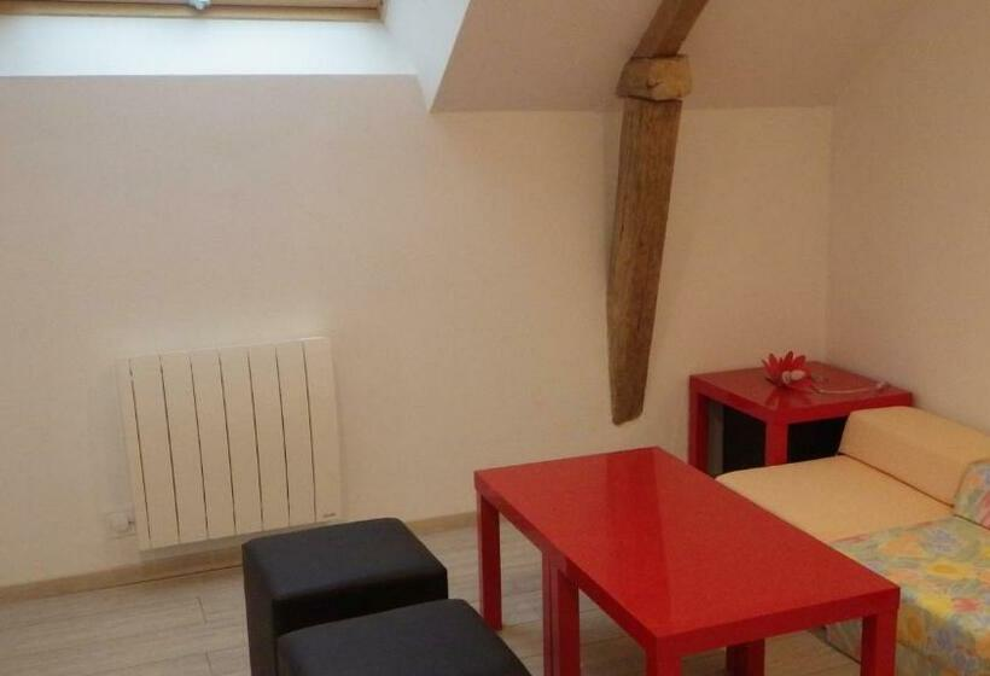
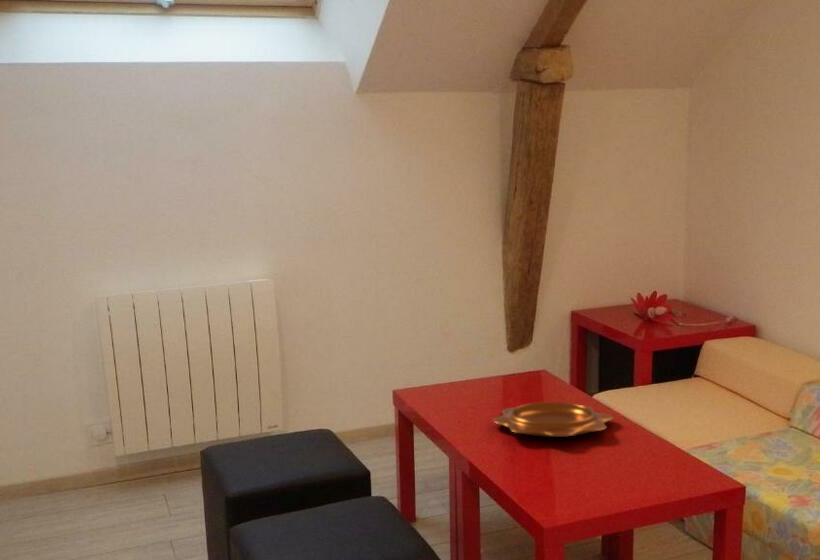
+ decorative bowl (553, 418)
